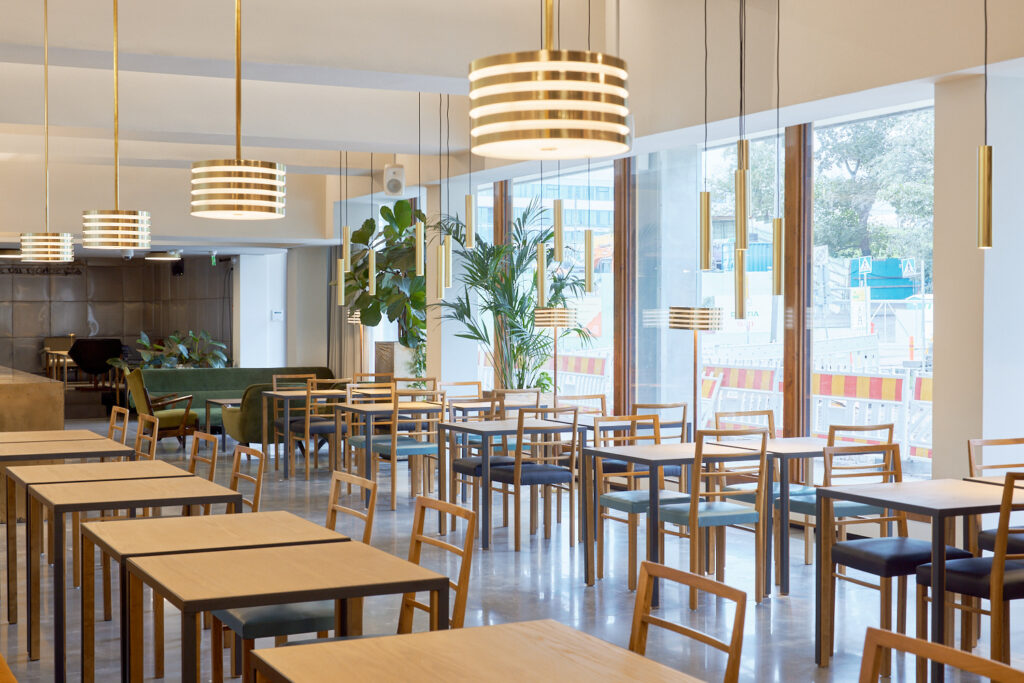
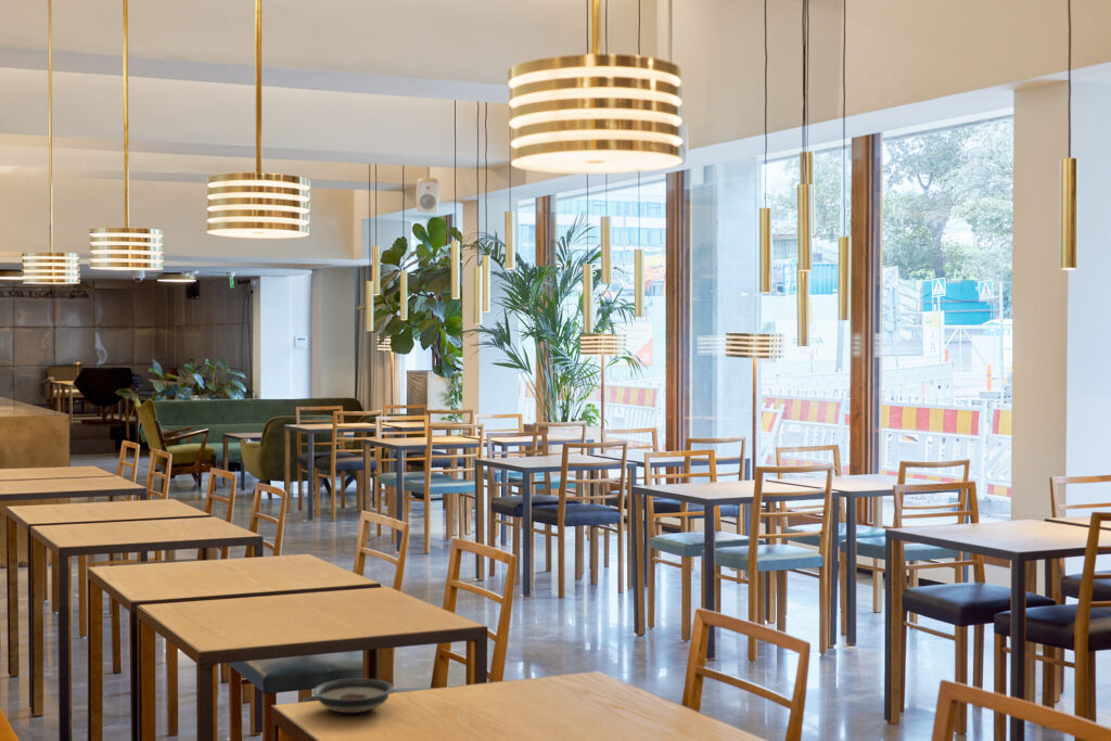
+ saucer (353, 698)
